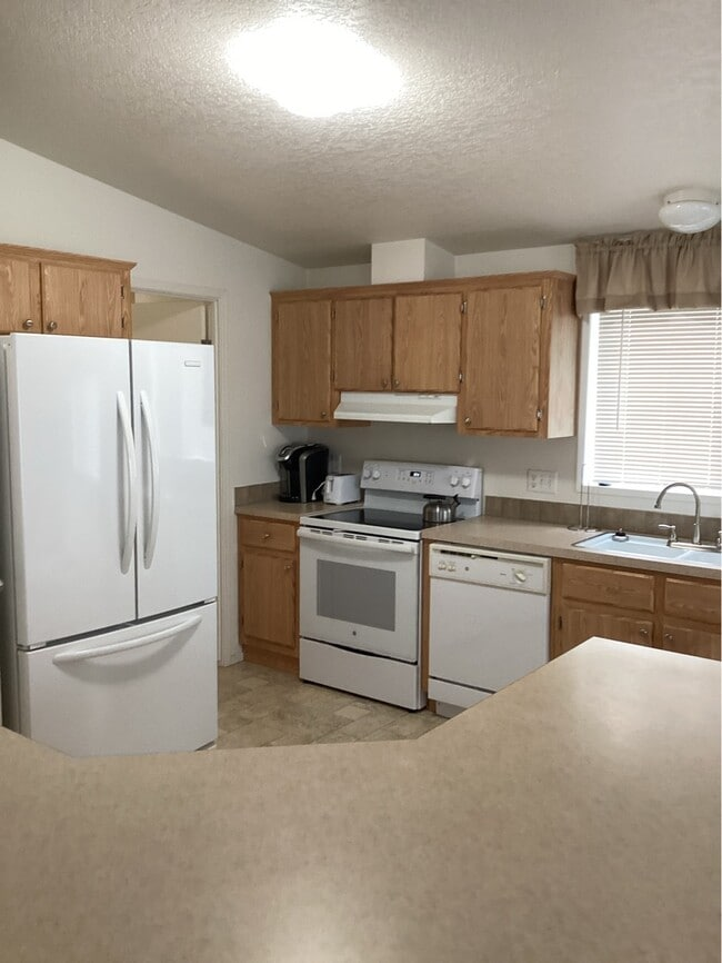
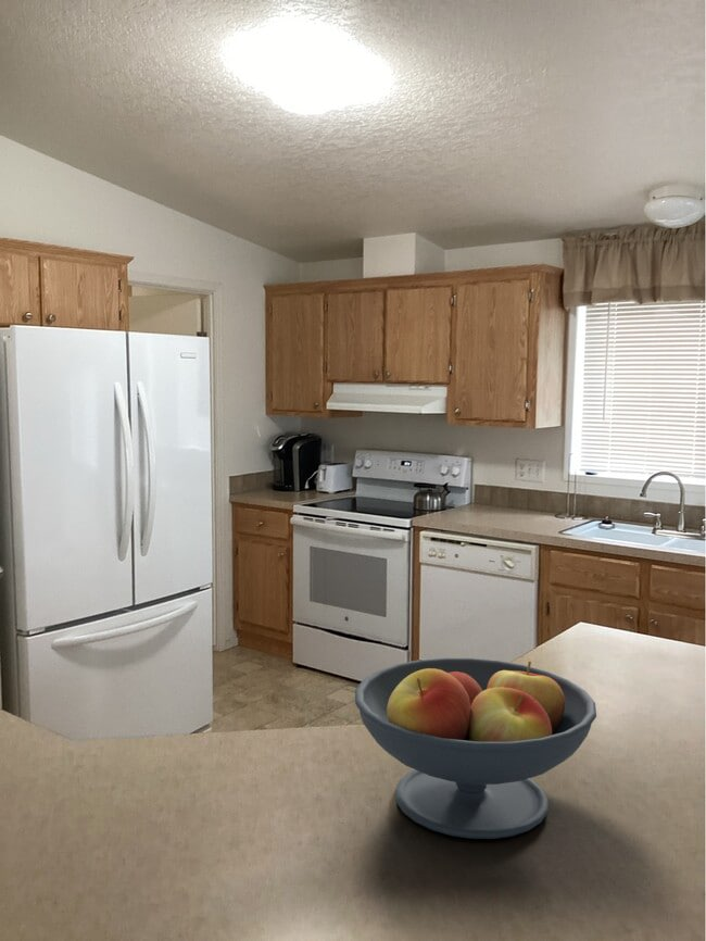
+ fruit bowl (471, 728)
